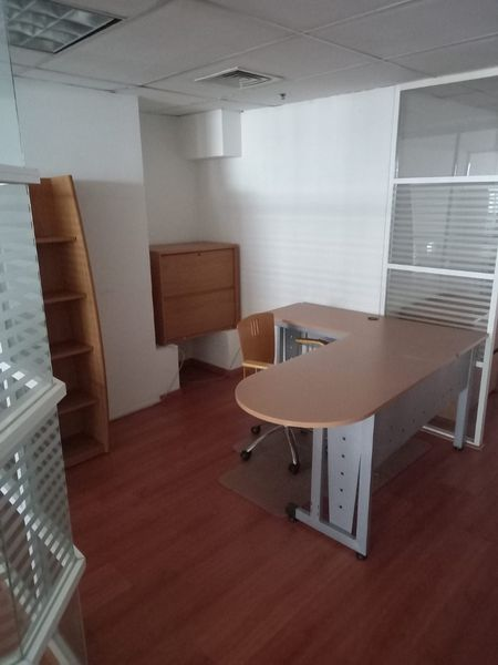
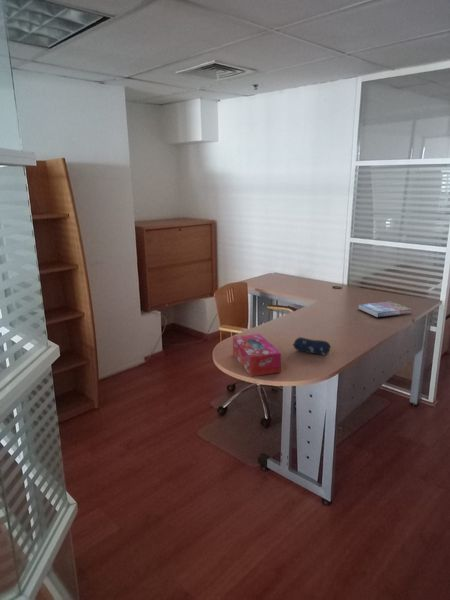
+ book (384, 309)
+ pencil case (311, 346)
+ tissue box (255, 353)
